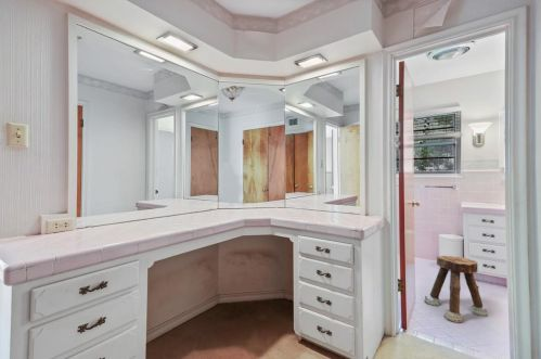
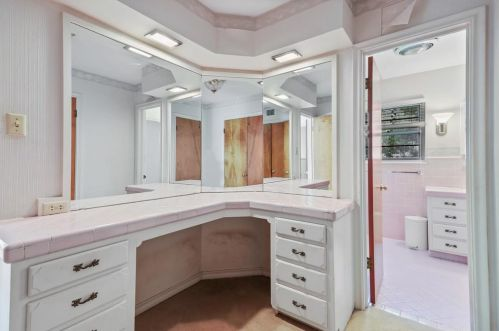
- stool (456, 283)
